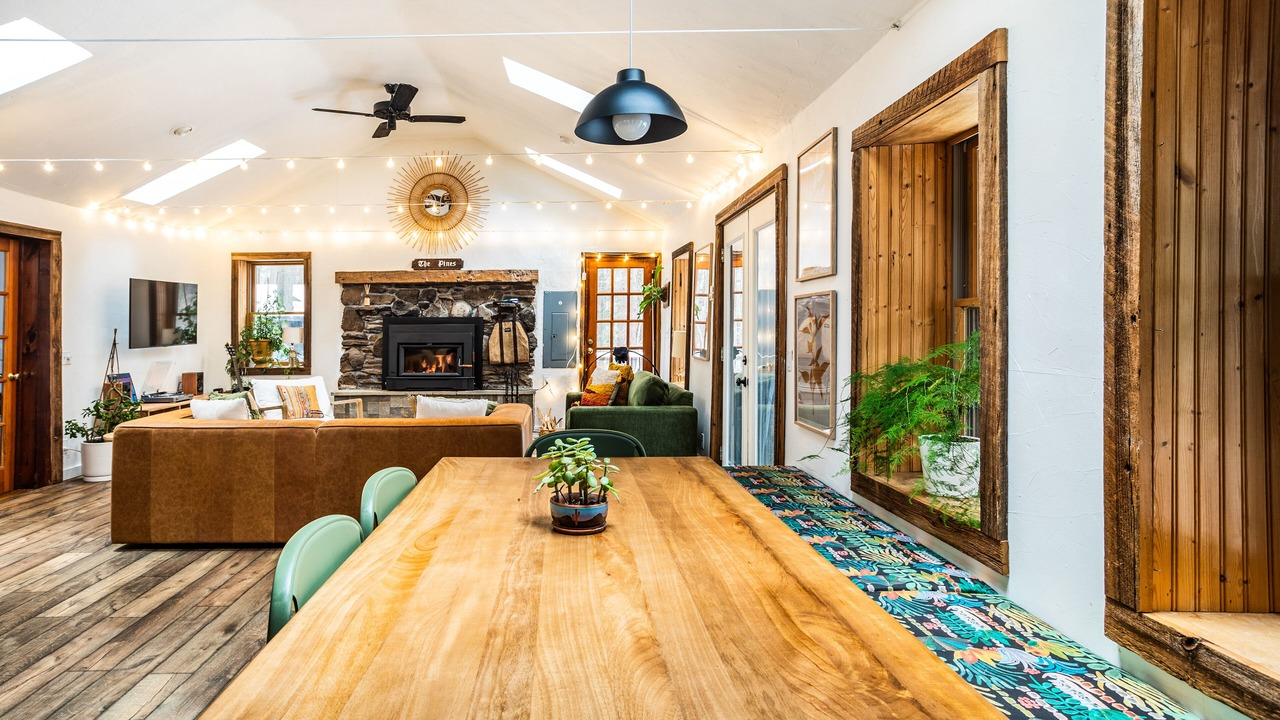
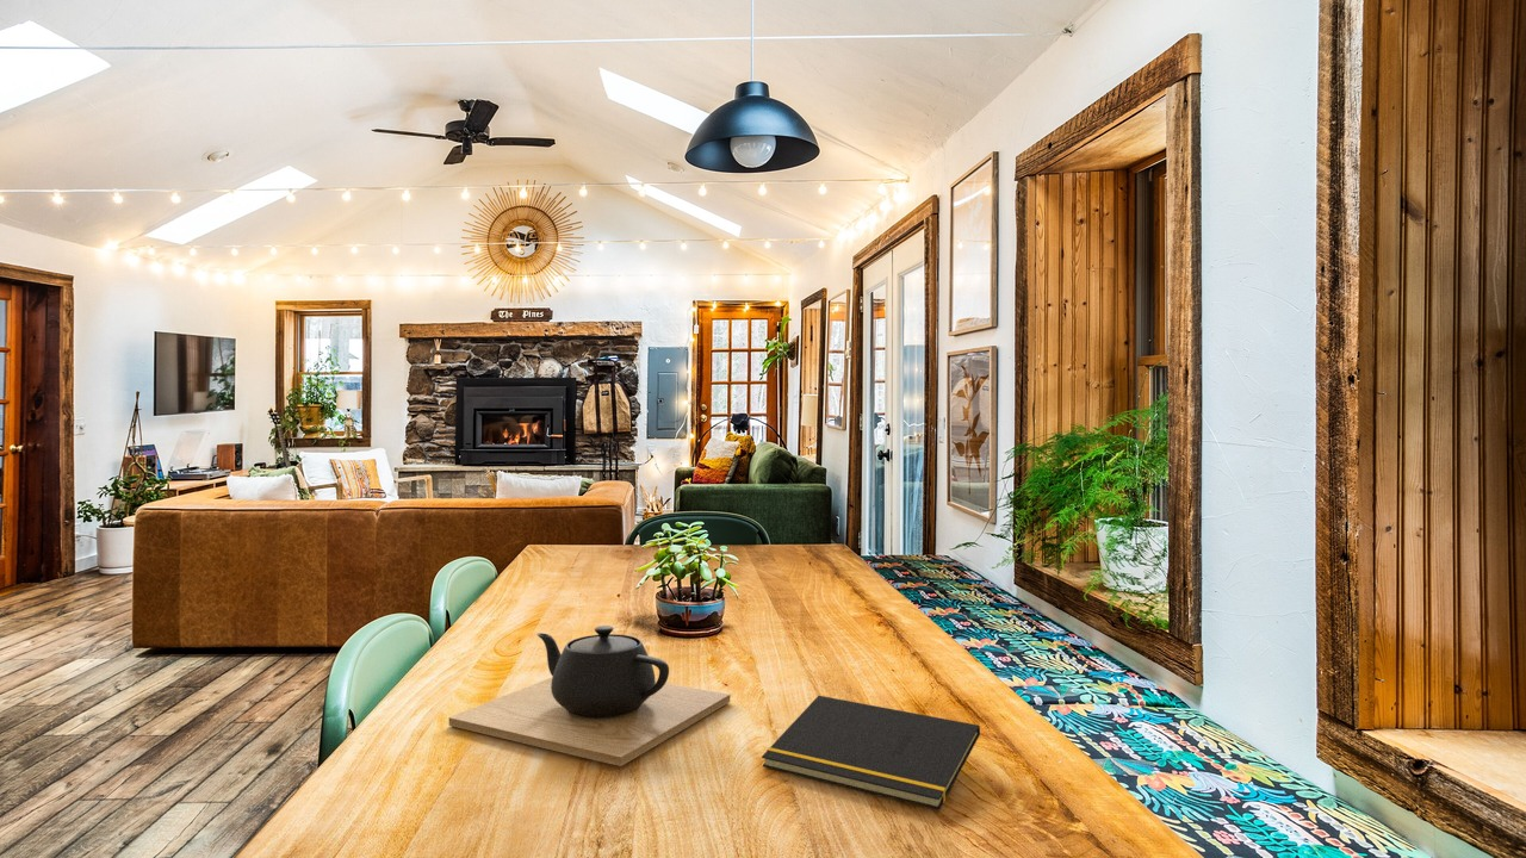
+ teapot (595, 669)
+ notepad (871, 745)
